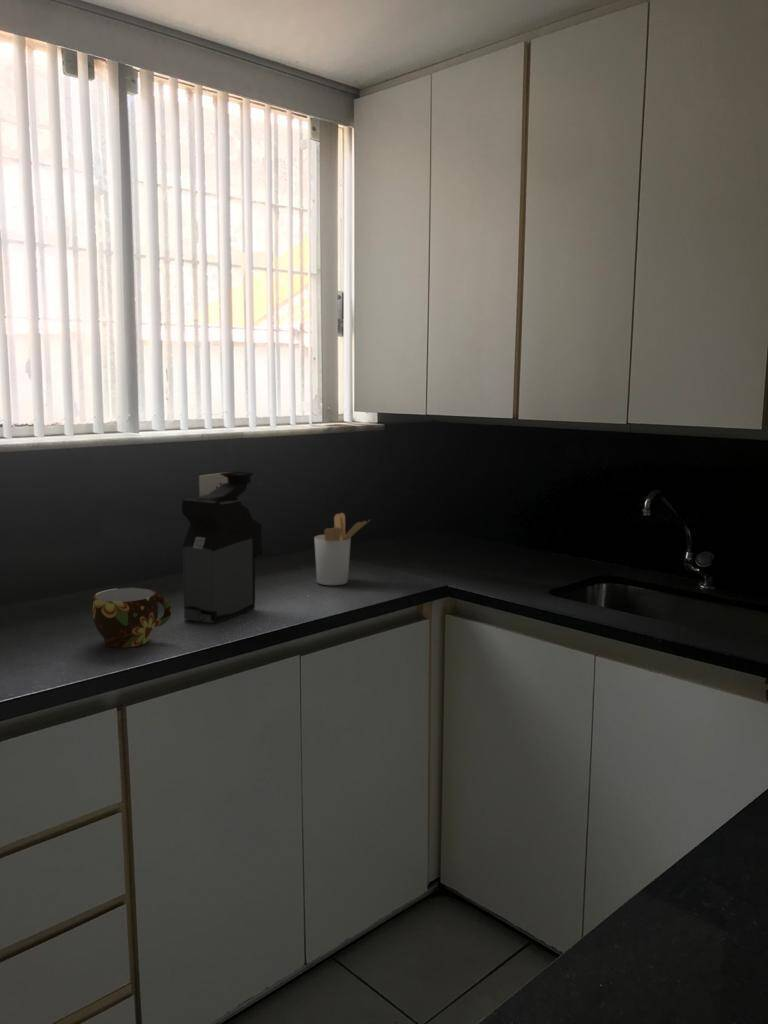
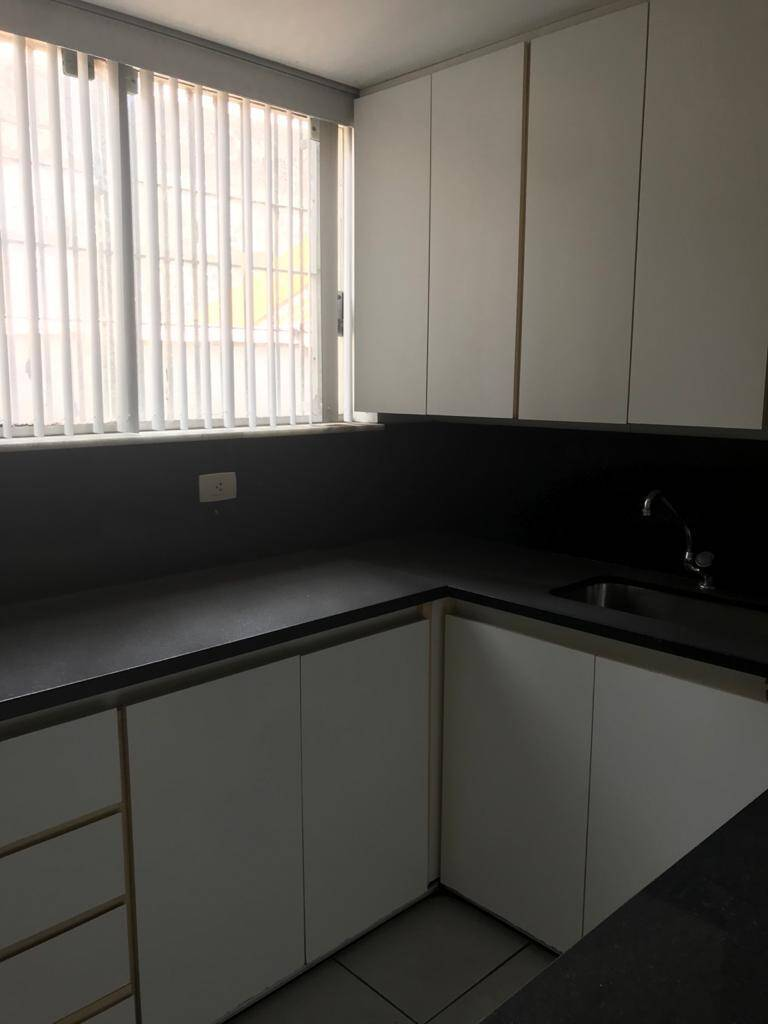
- utensil holder (341, 549)
- cup (129, 617)
- coffee maker (222, 545)
